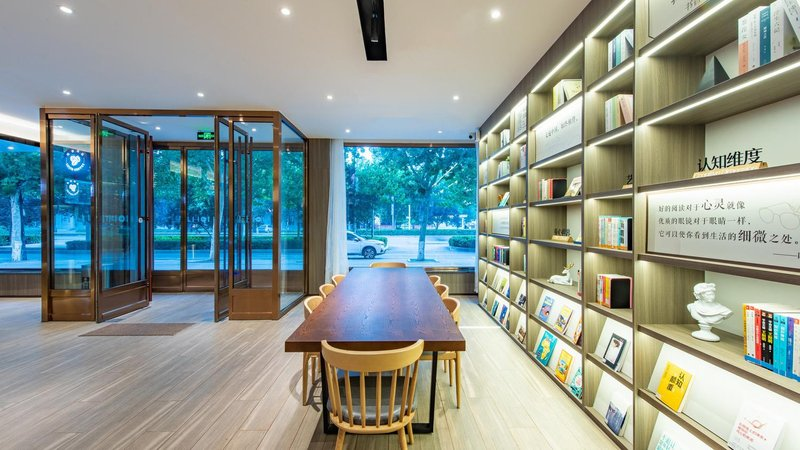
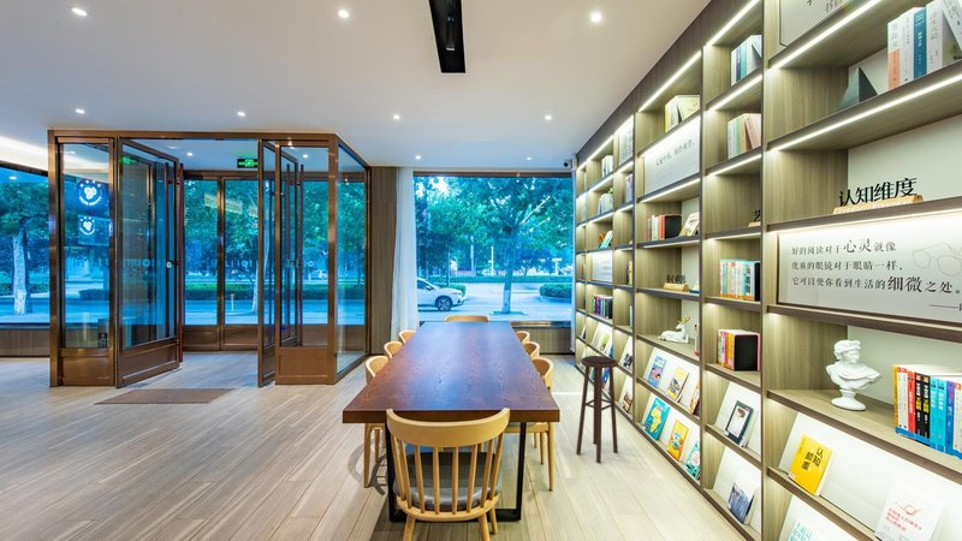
+ stool (598, 405)
